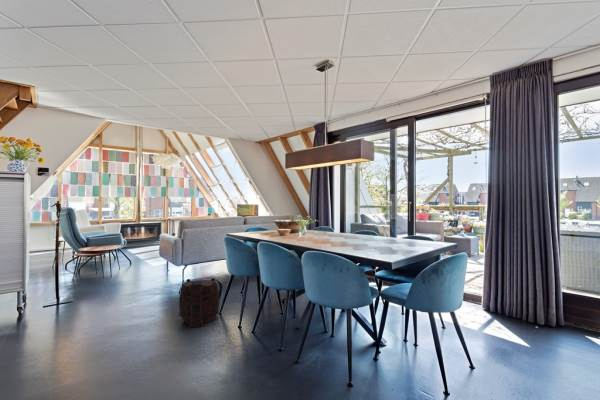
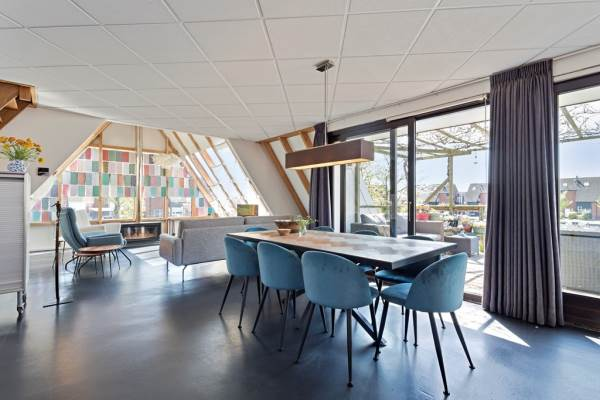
- backpack (199, 298)
